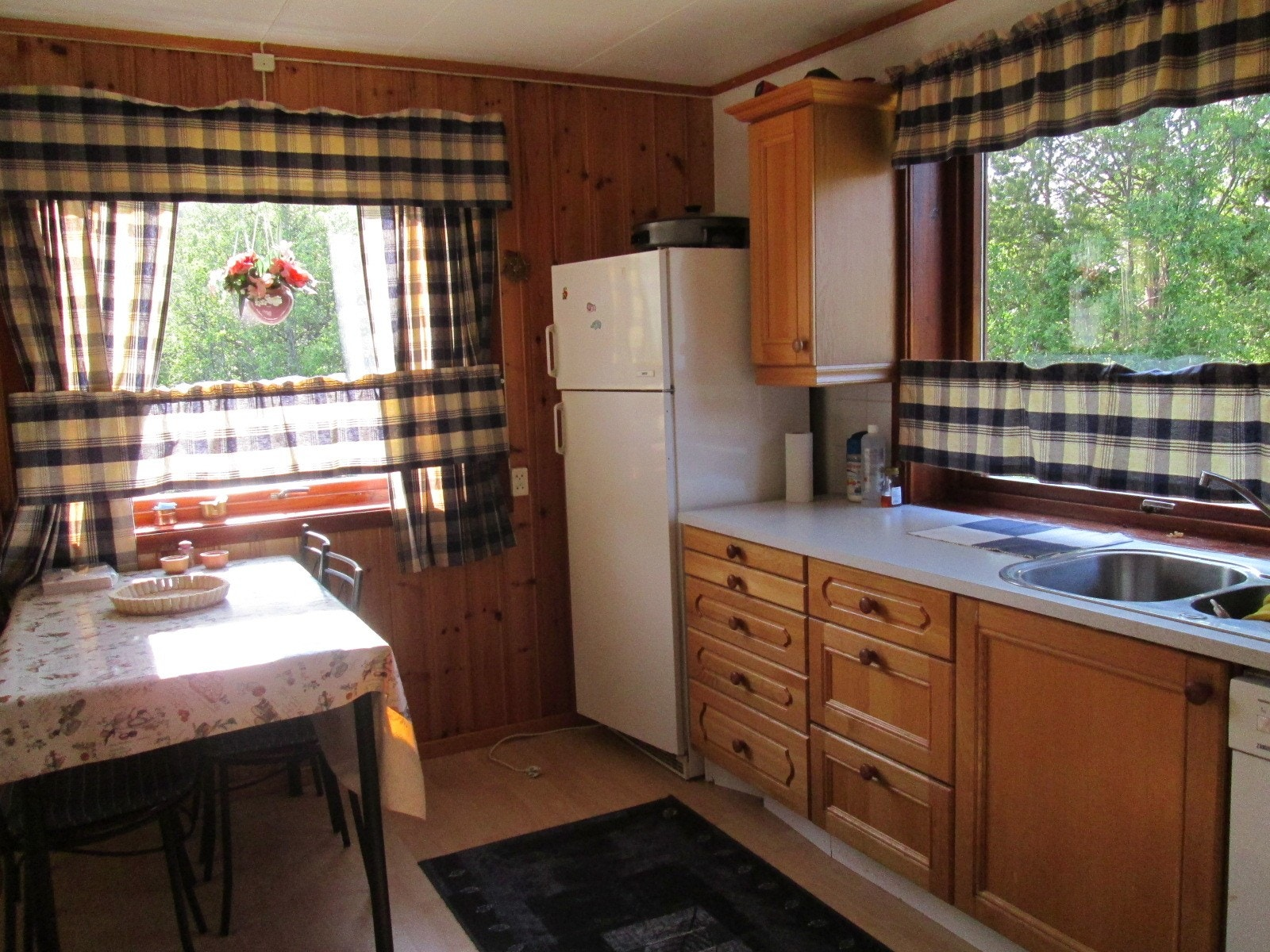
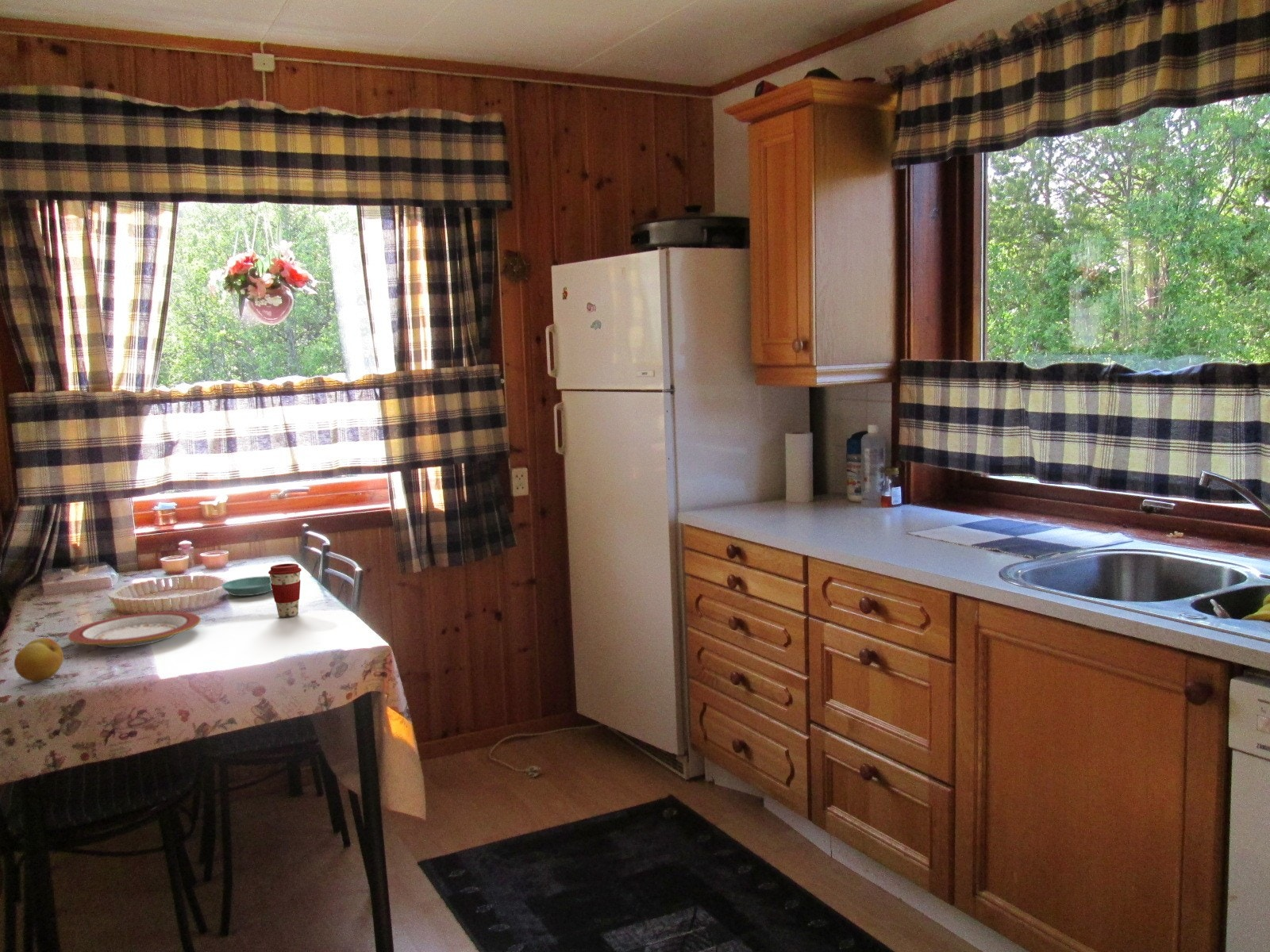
+ saucer (252, 586)
+ coffee cup (286, 589)
+ fruit (39, 660)
+ plate (136, 631)
